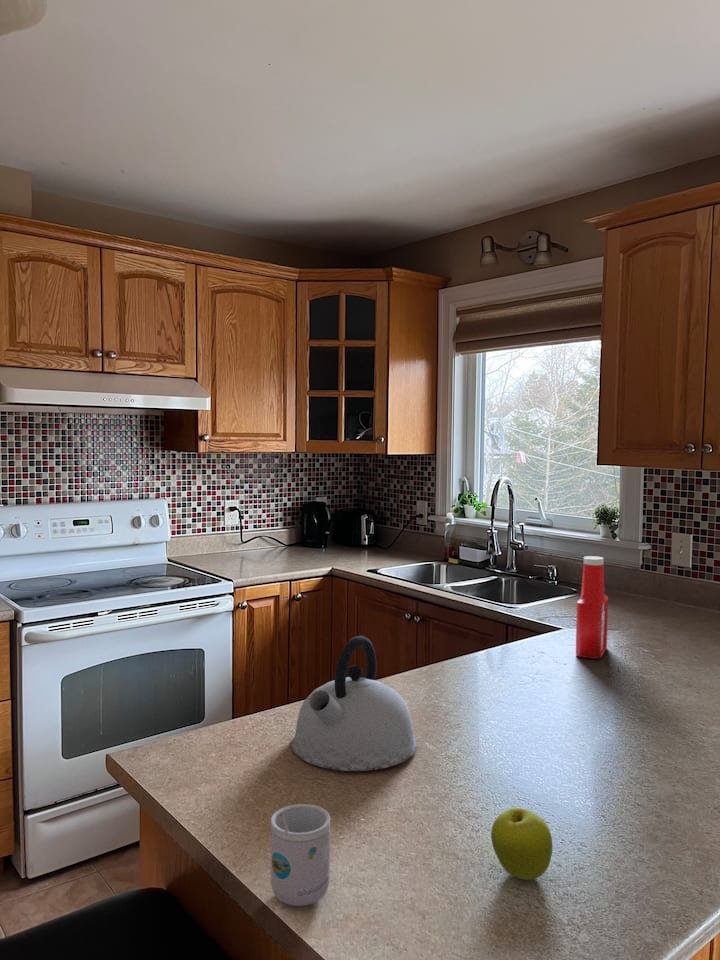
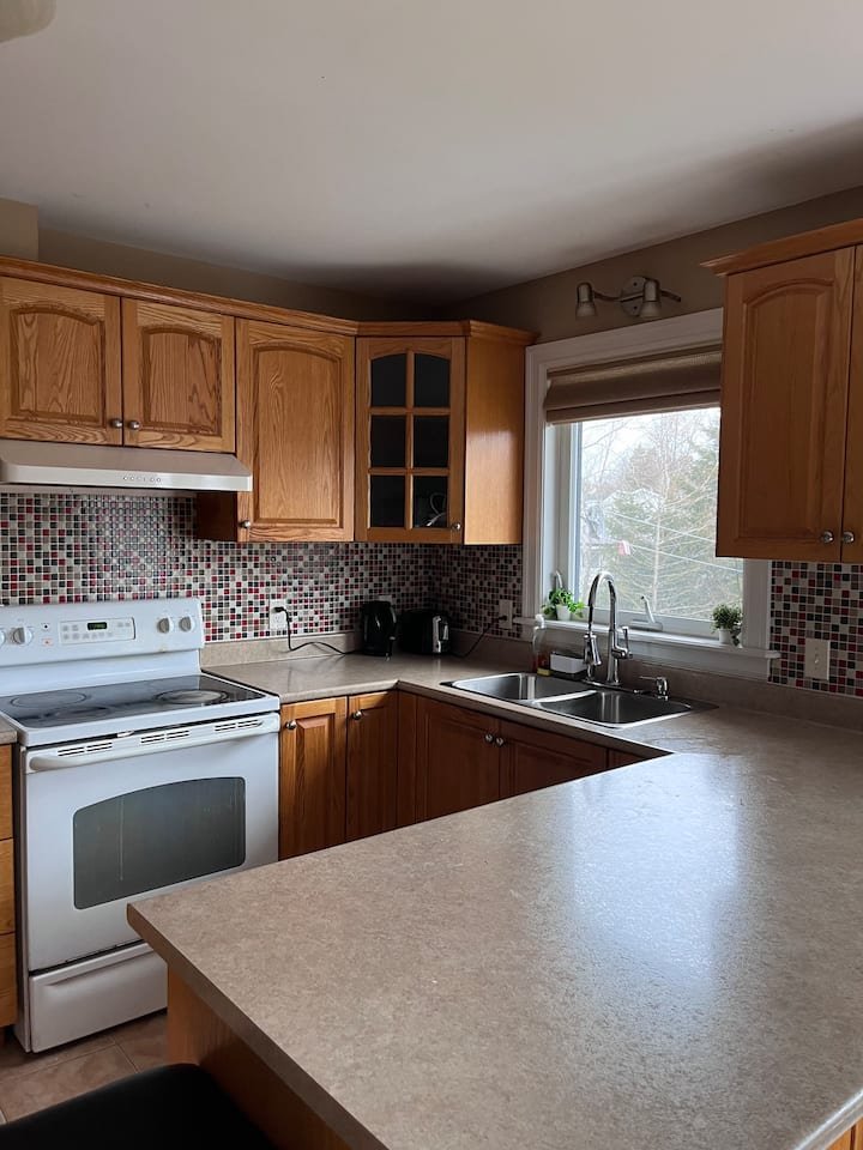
- mug (305, 841)
- soap bottle (592, 604)
- fruit (521, 843)
- kettle (351, 693)
